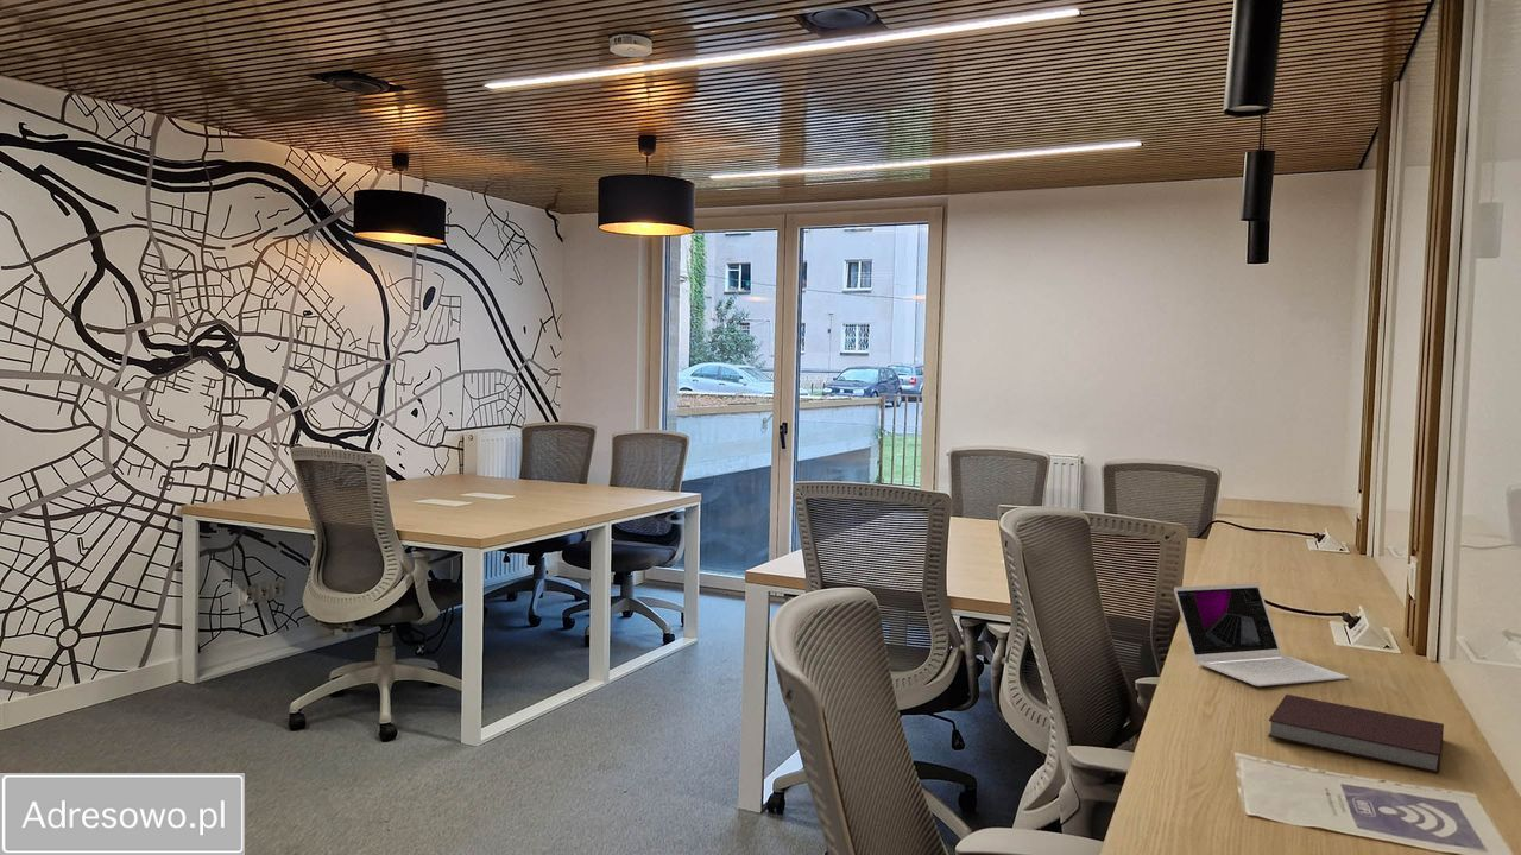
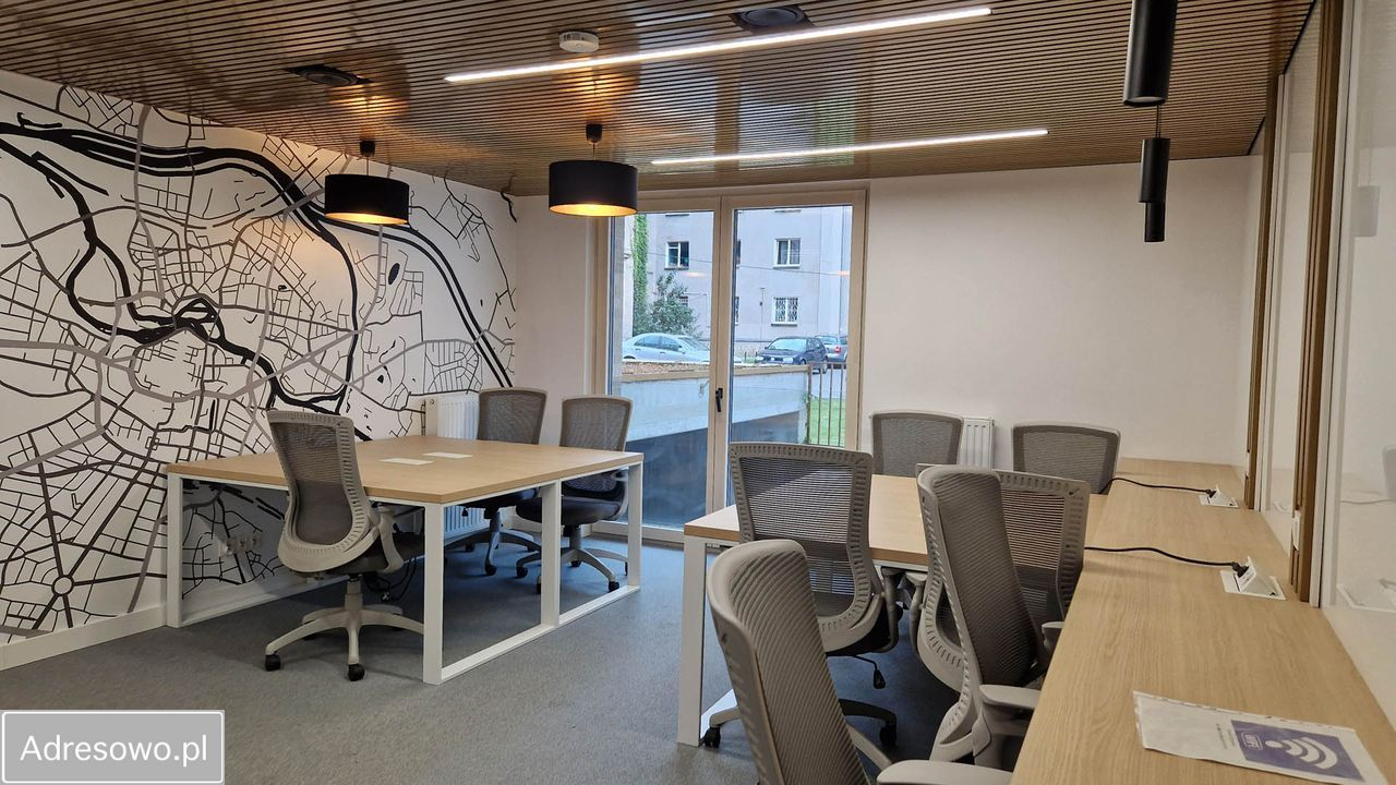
- notebook (1355, 730)
- laptop (1257, 627)
